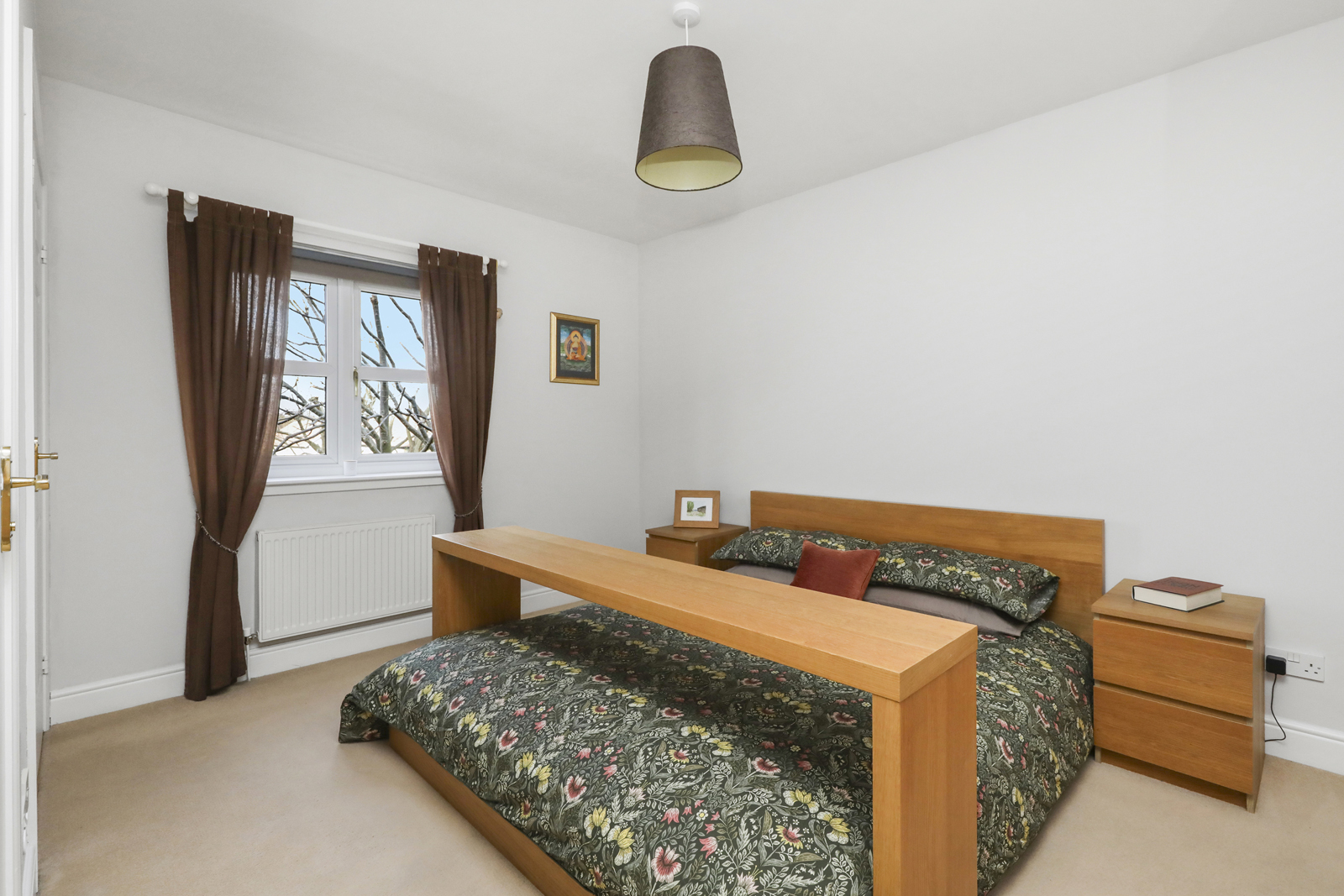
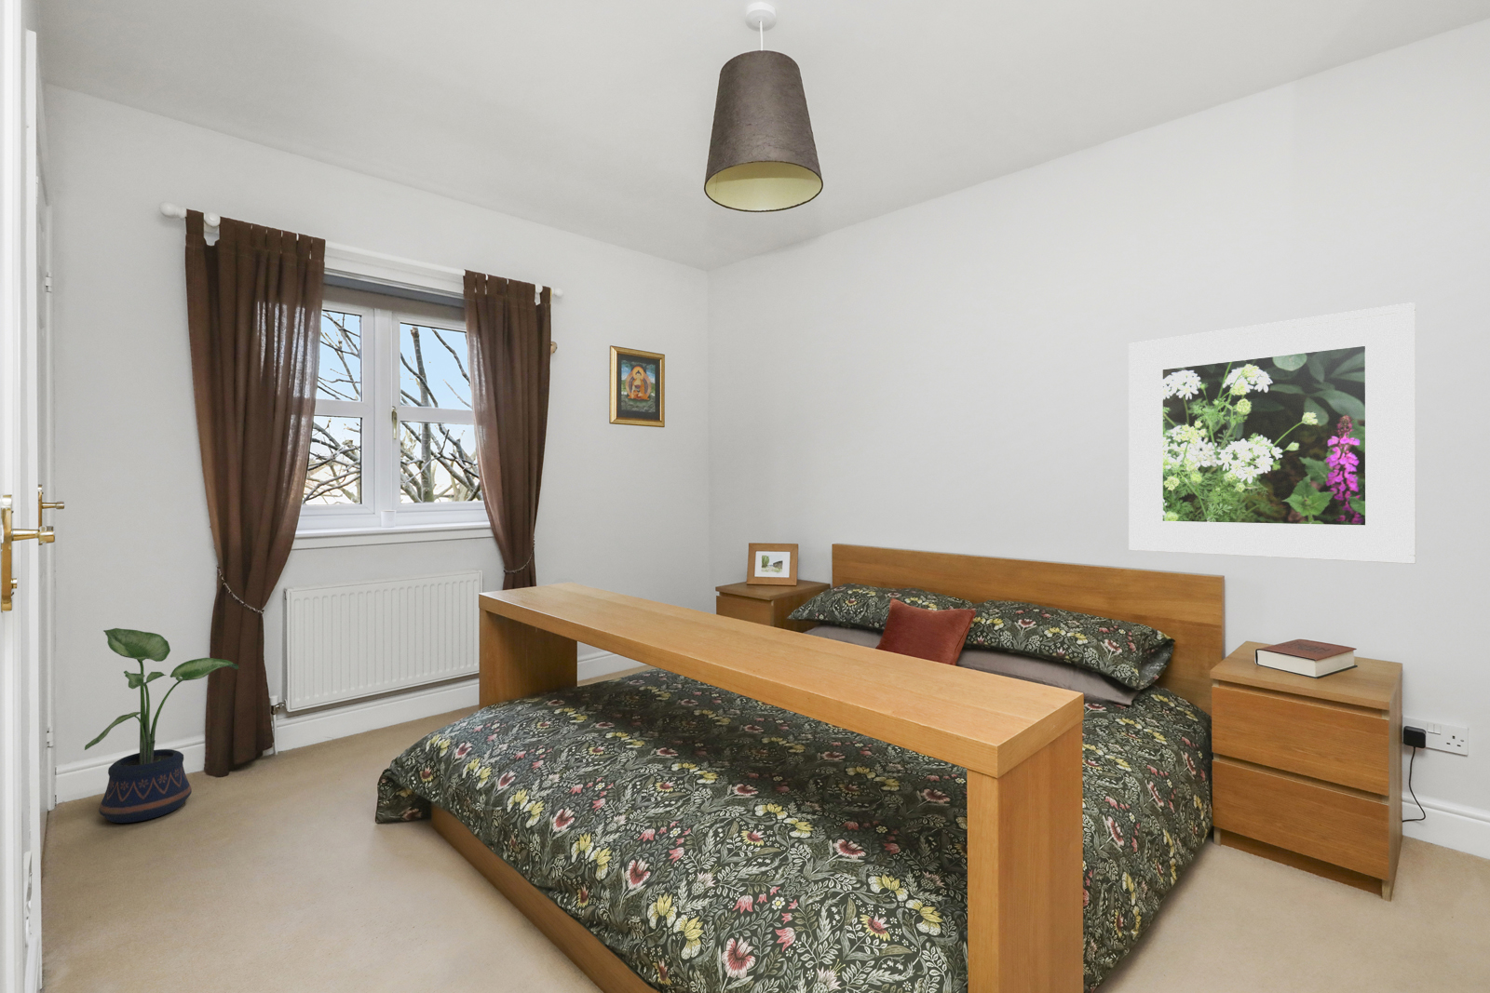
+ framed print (1255, 440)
+ potted plant (160, 713)
